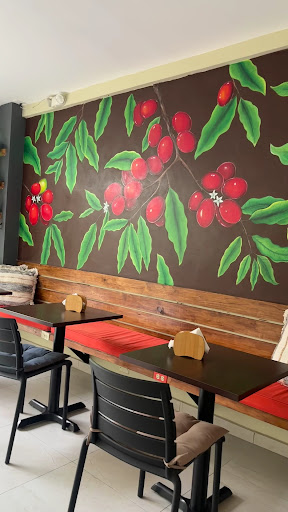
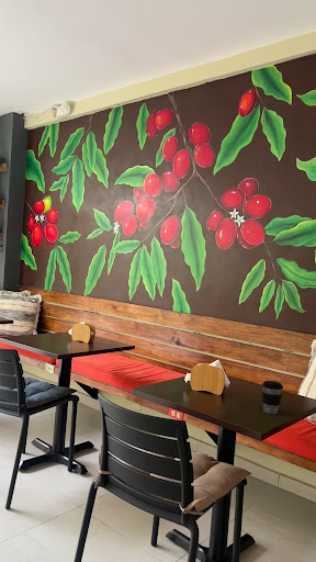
+ coffee cup (271, 396)
